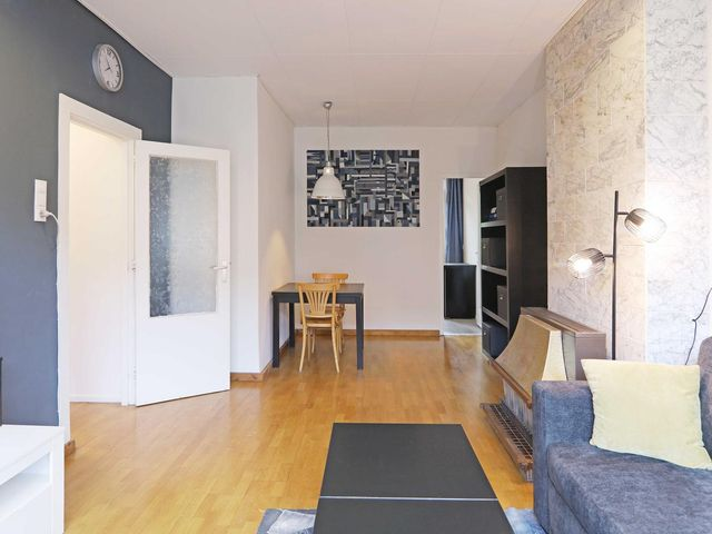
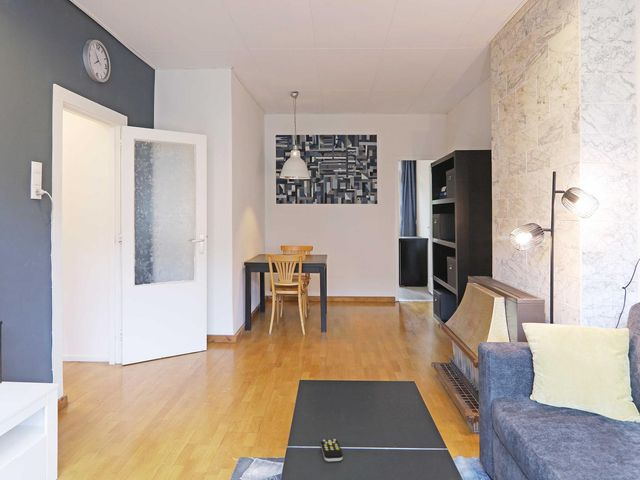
+ remote control (331, 449)
